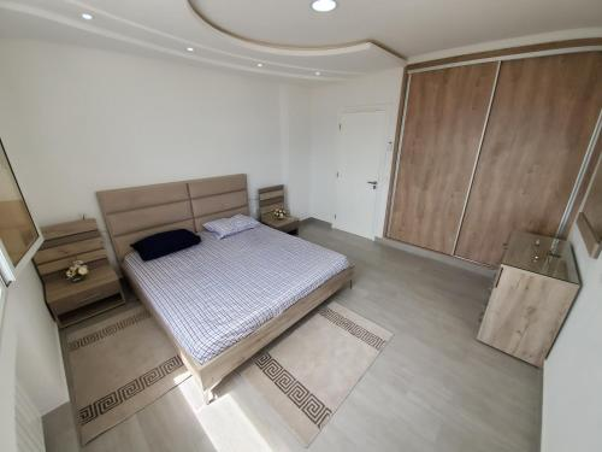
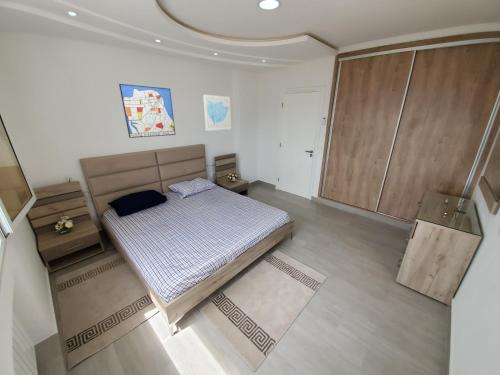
+ wall art (218, 113)
+ wall art (150, 112)
